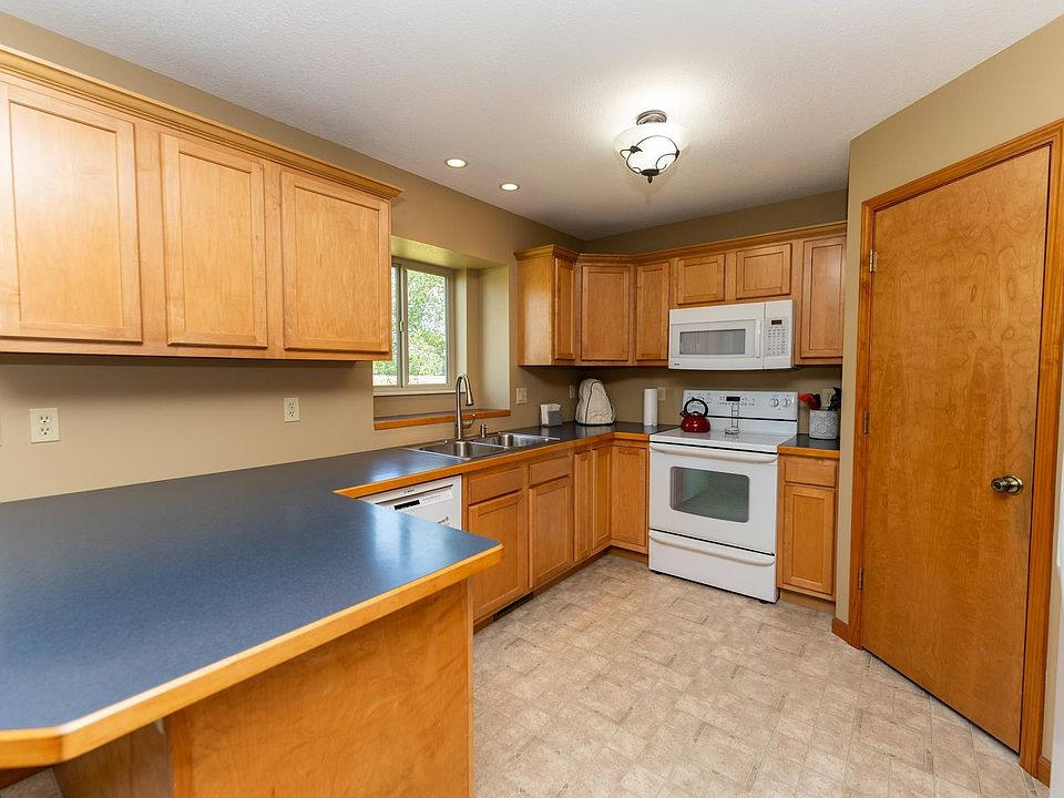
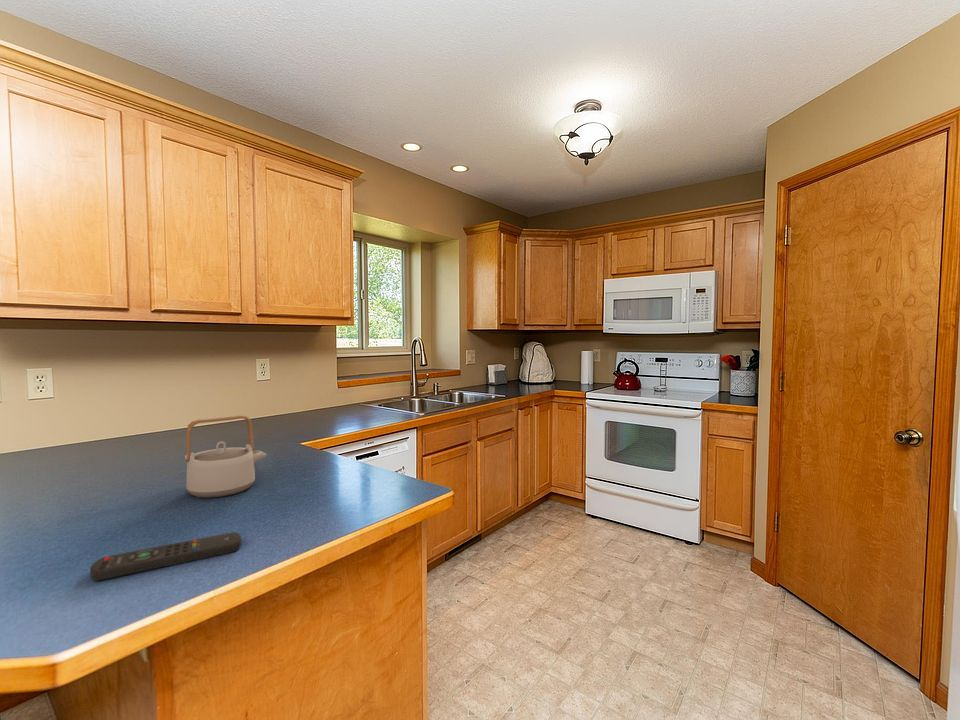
+ remote control (171, 553)
+ teapot (227, 452)
